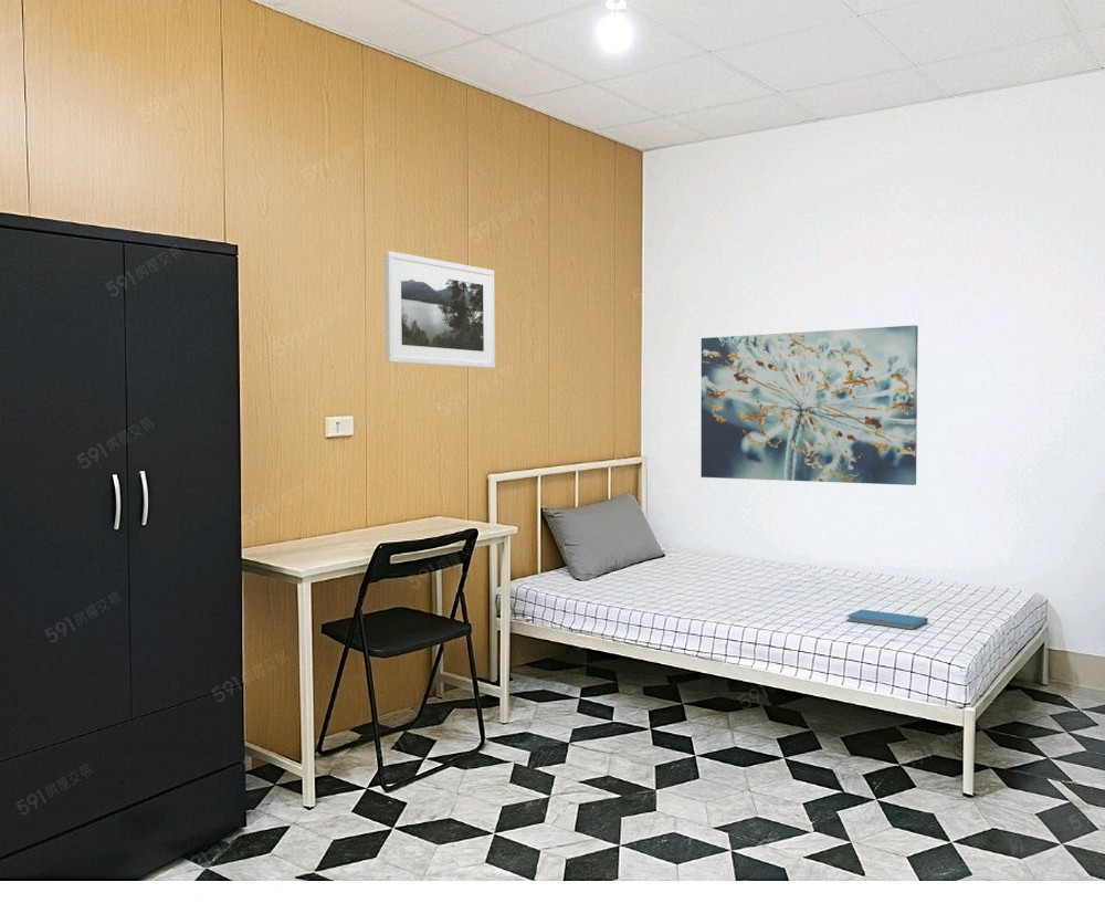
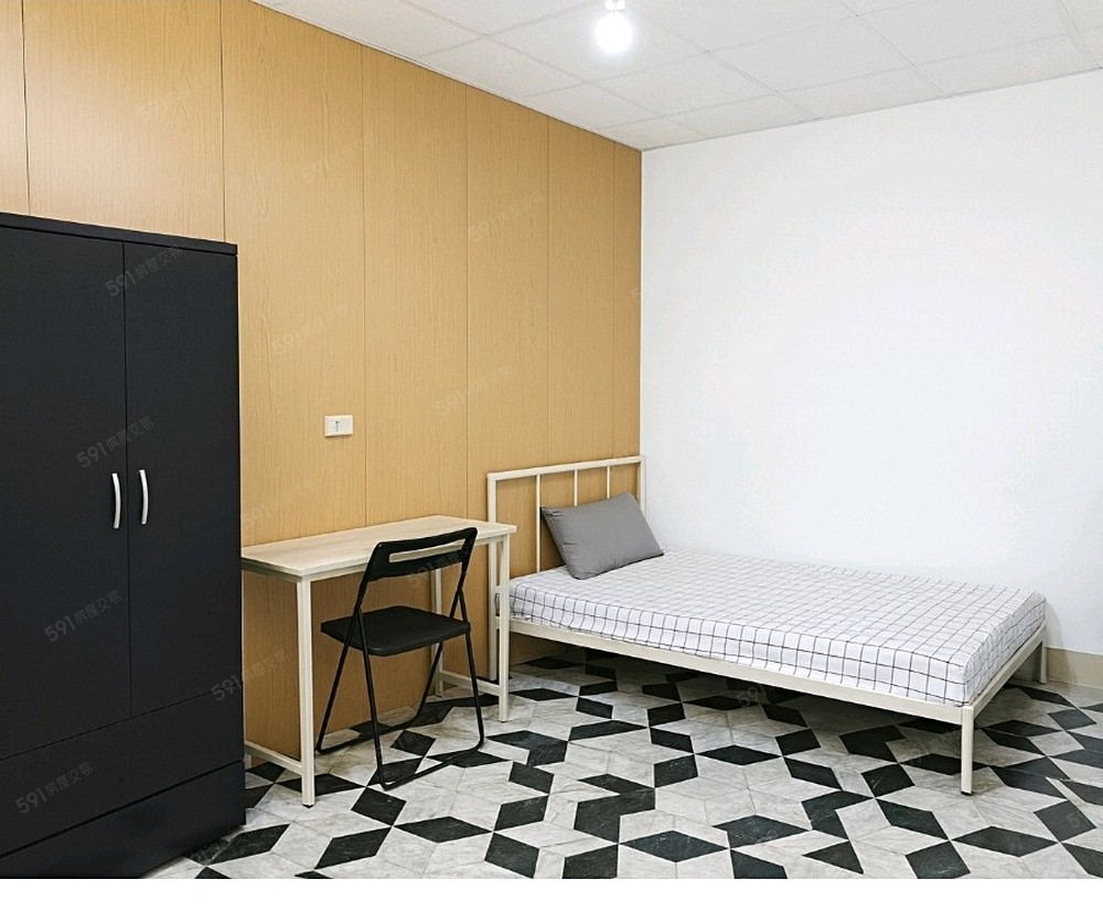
- book (886, 619)
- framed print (443, 313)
- wall art (801, 407)
